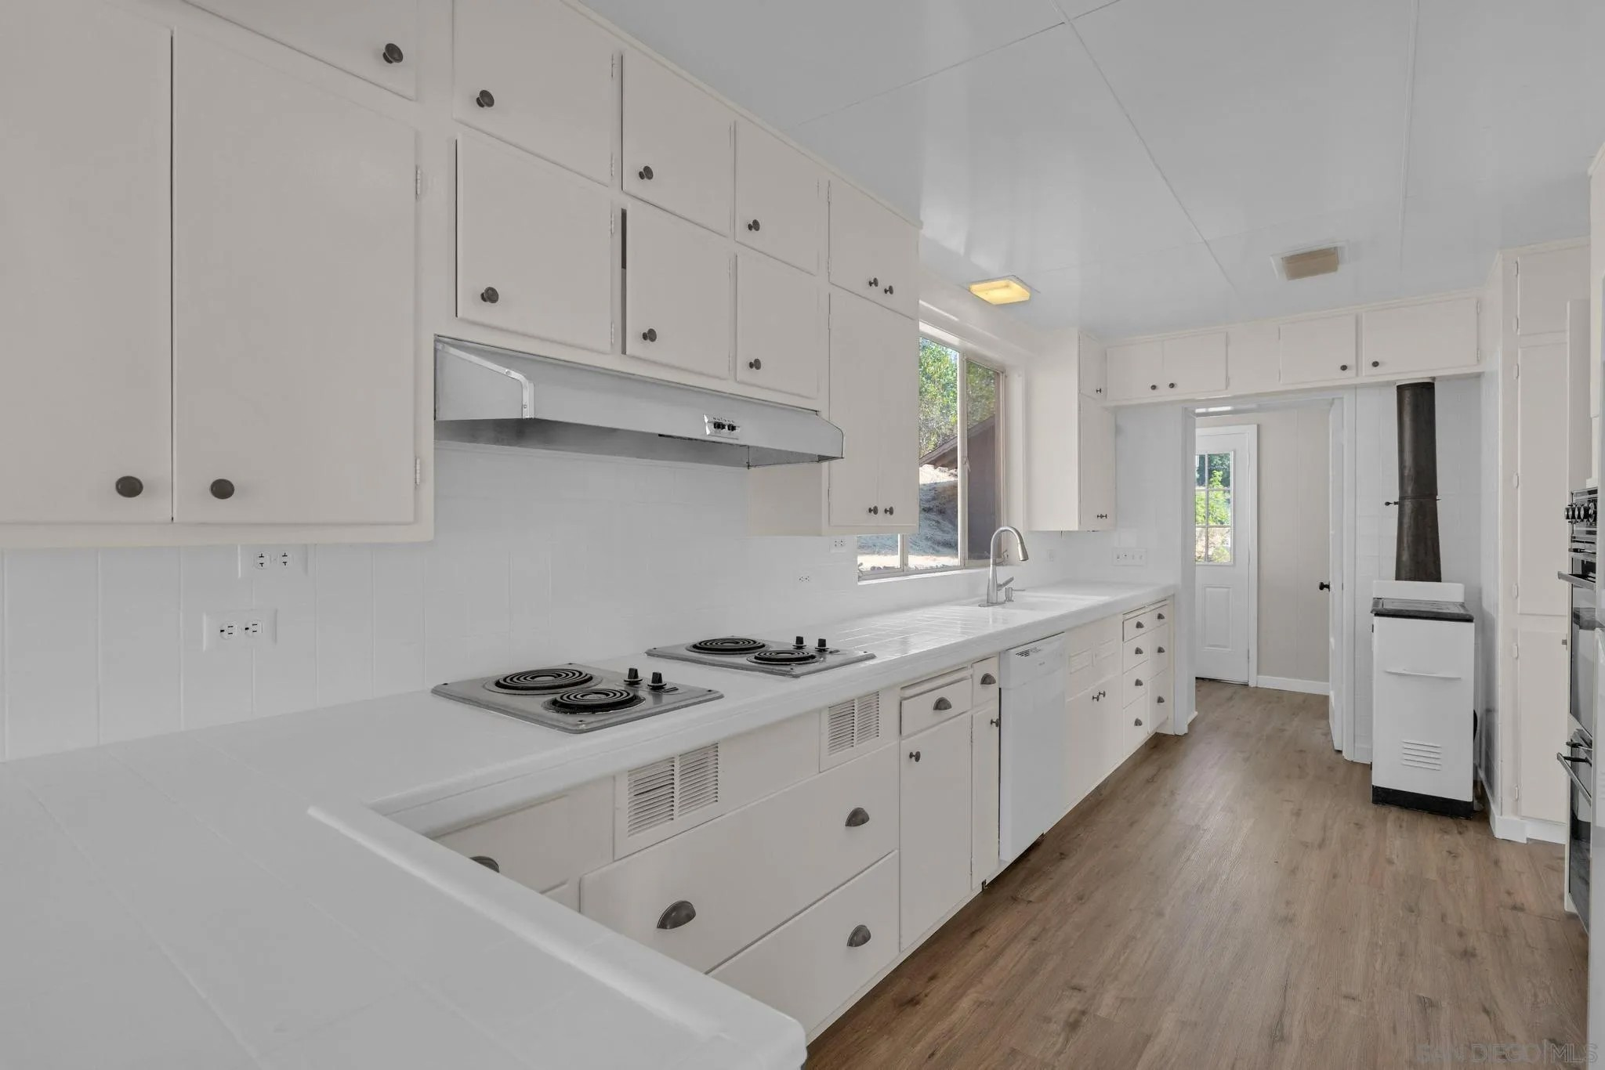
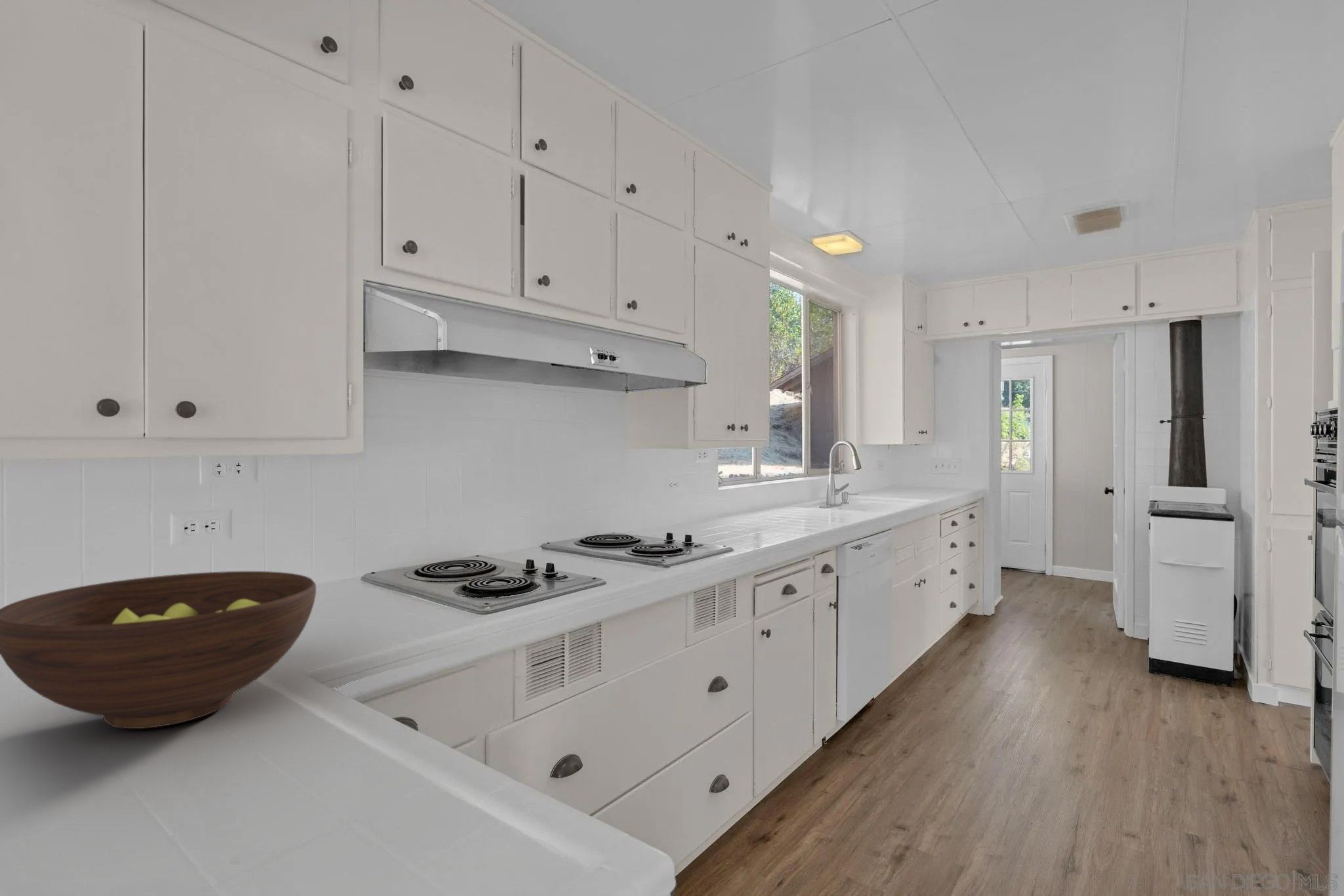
+ fruit bowl (171, 653)
